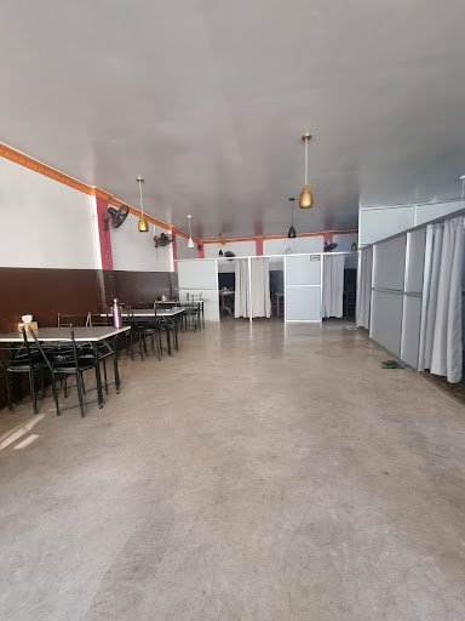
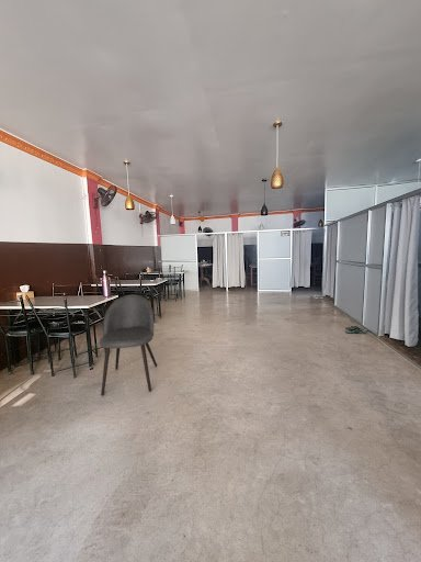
+ dining chair (129, 339)
